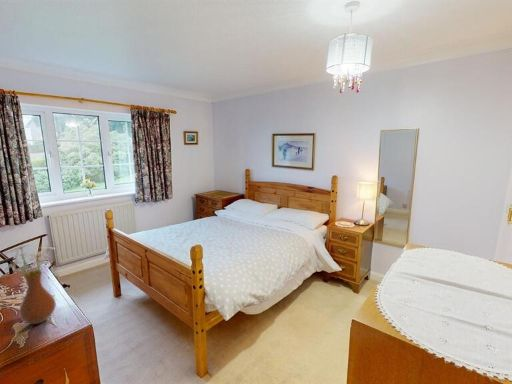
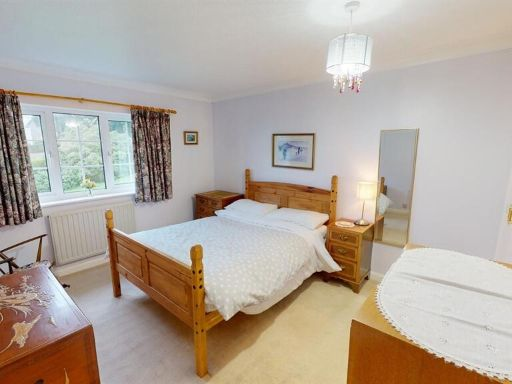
- vase (36, 283)
